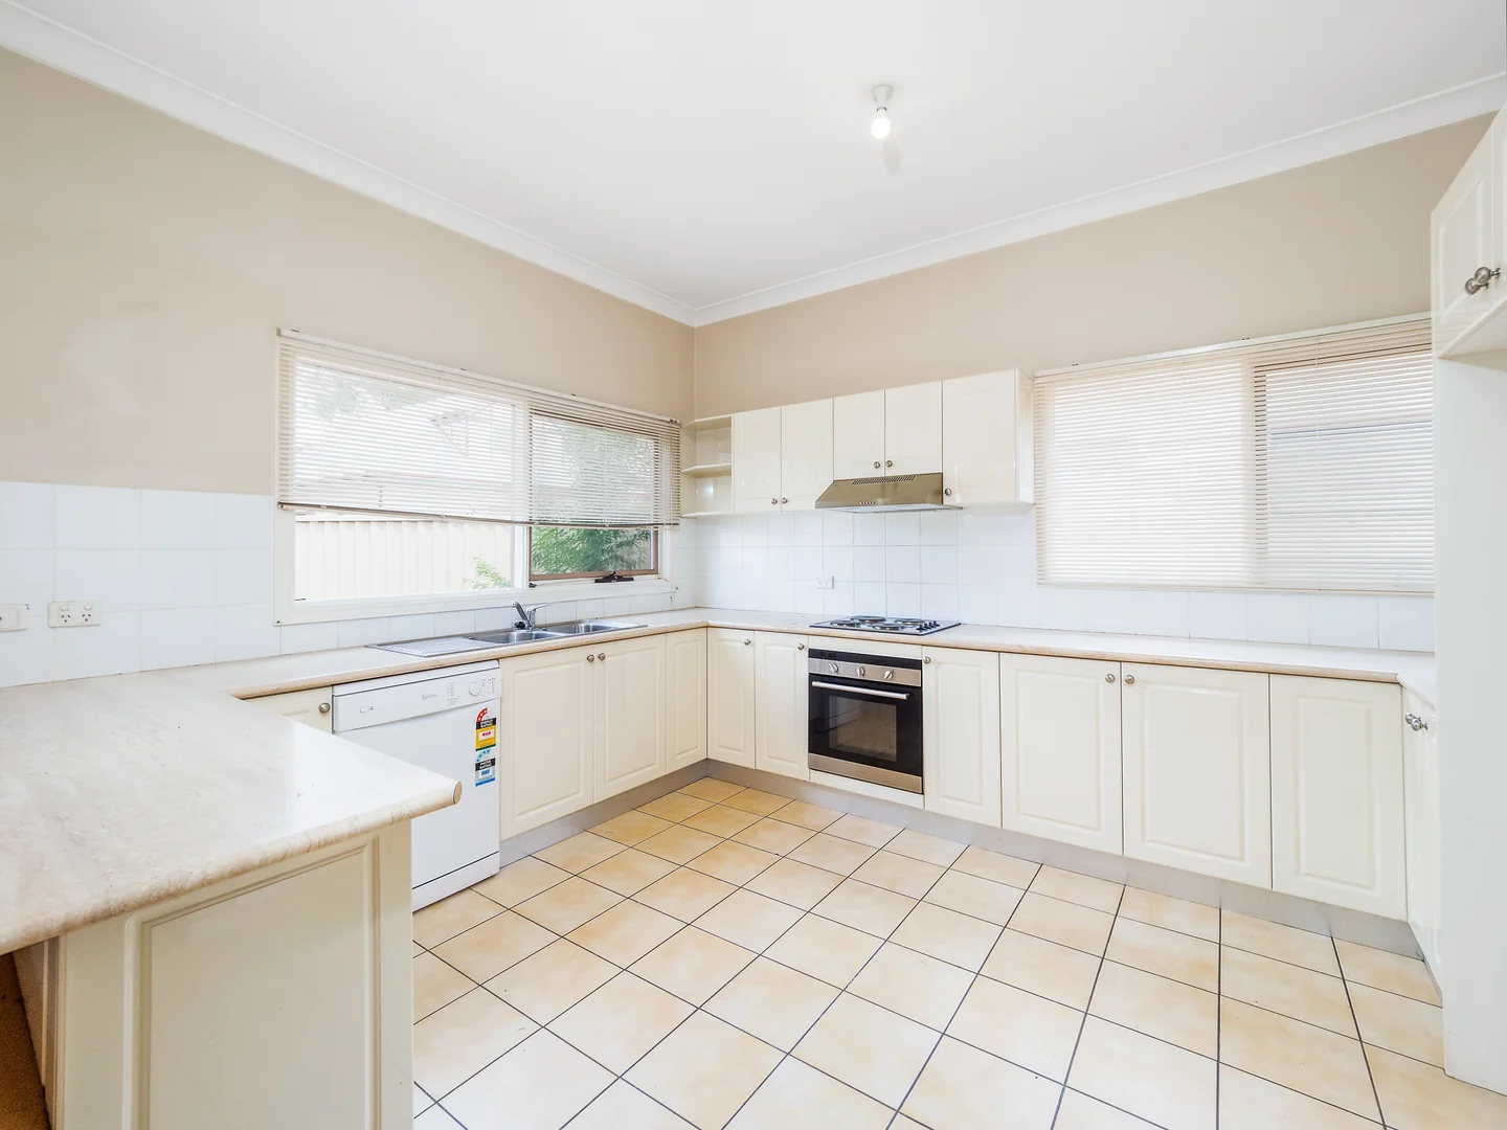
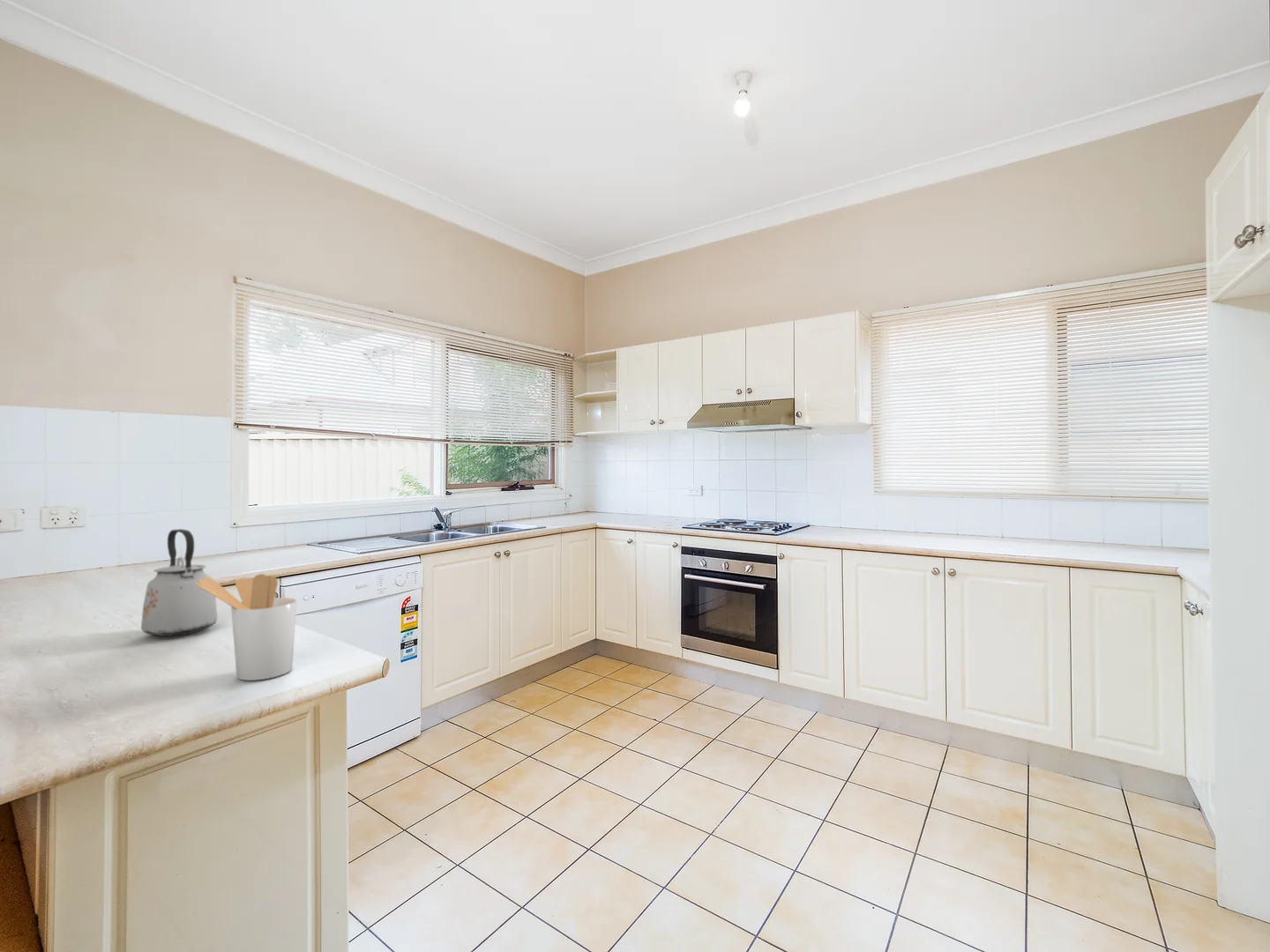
+ utensil holder (247, 623)
+ kettle (176, 579)
